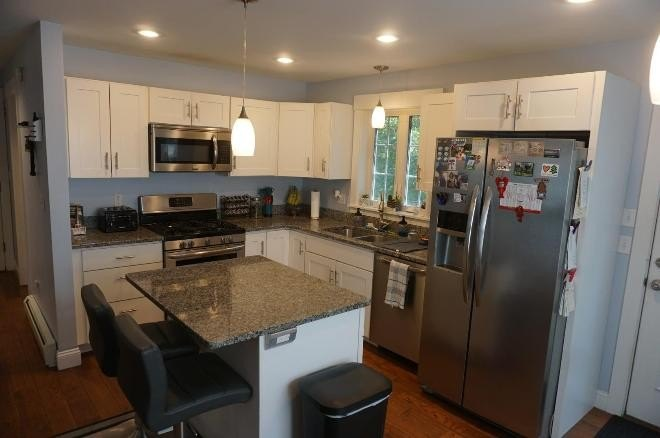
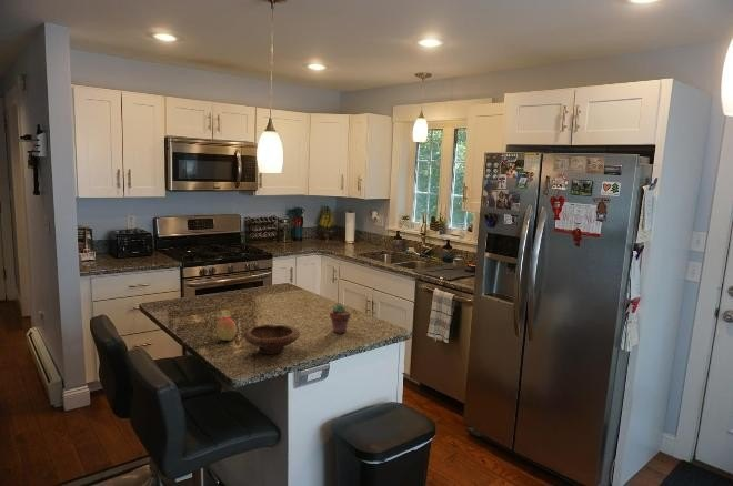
+ bowl (271, 341)
+ fruit (225, 327)
+ potted succulent (340, 317)
